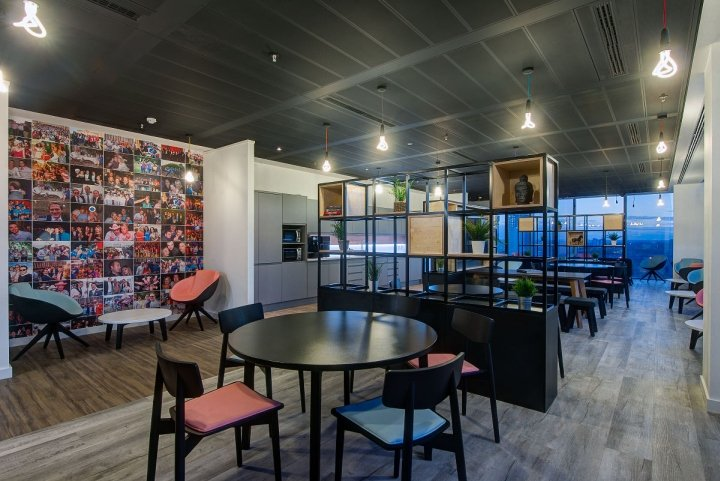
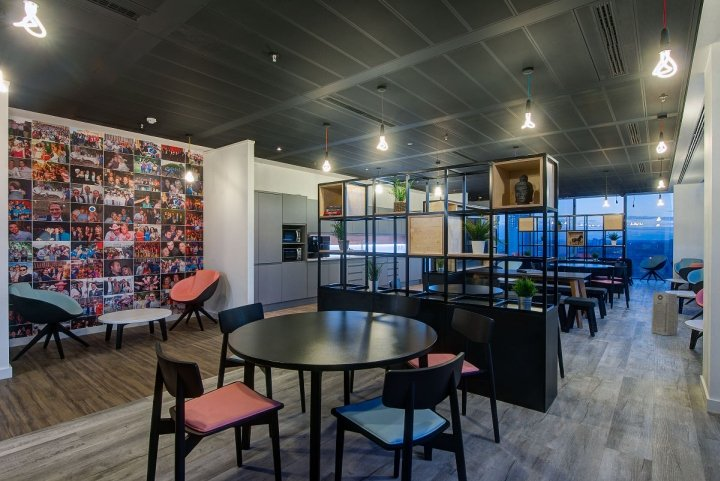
+ air purifier (665, 313)
